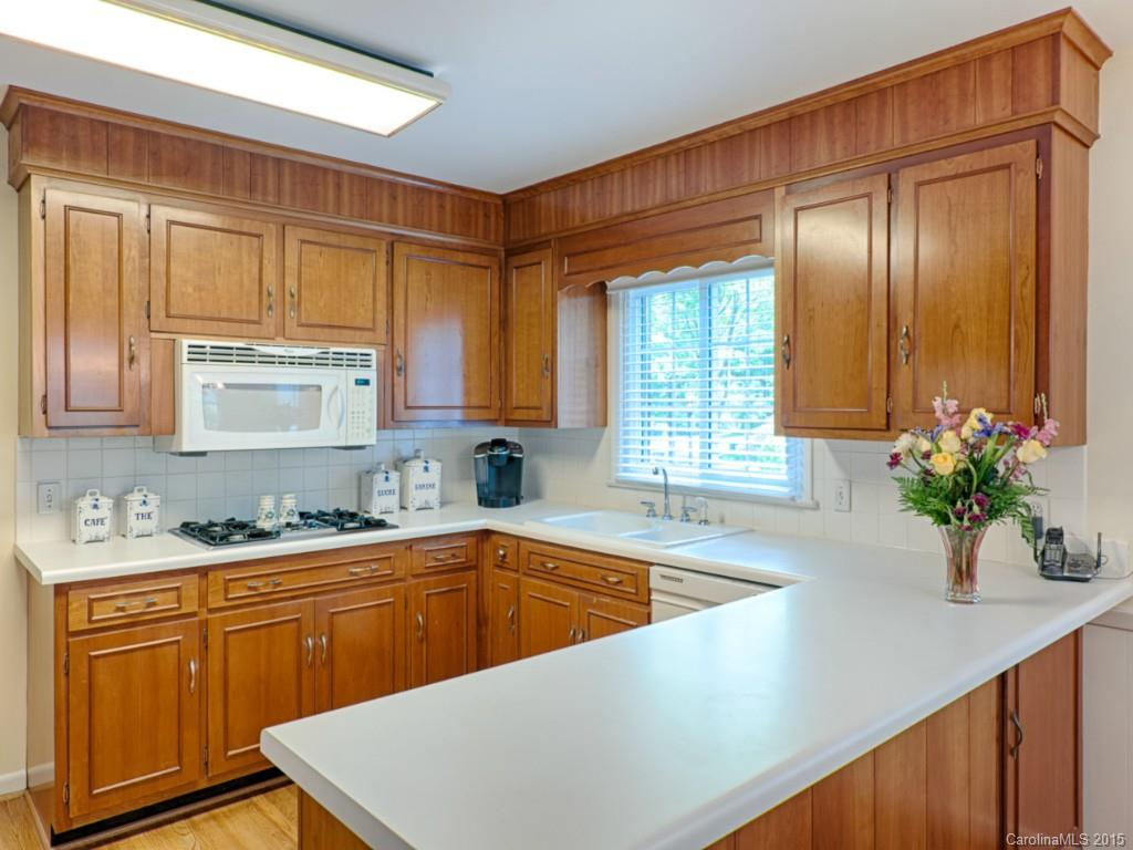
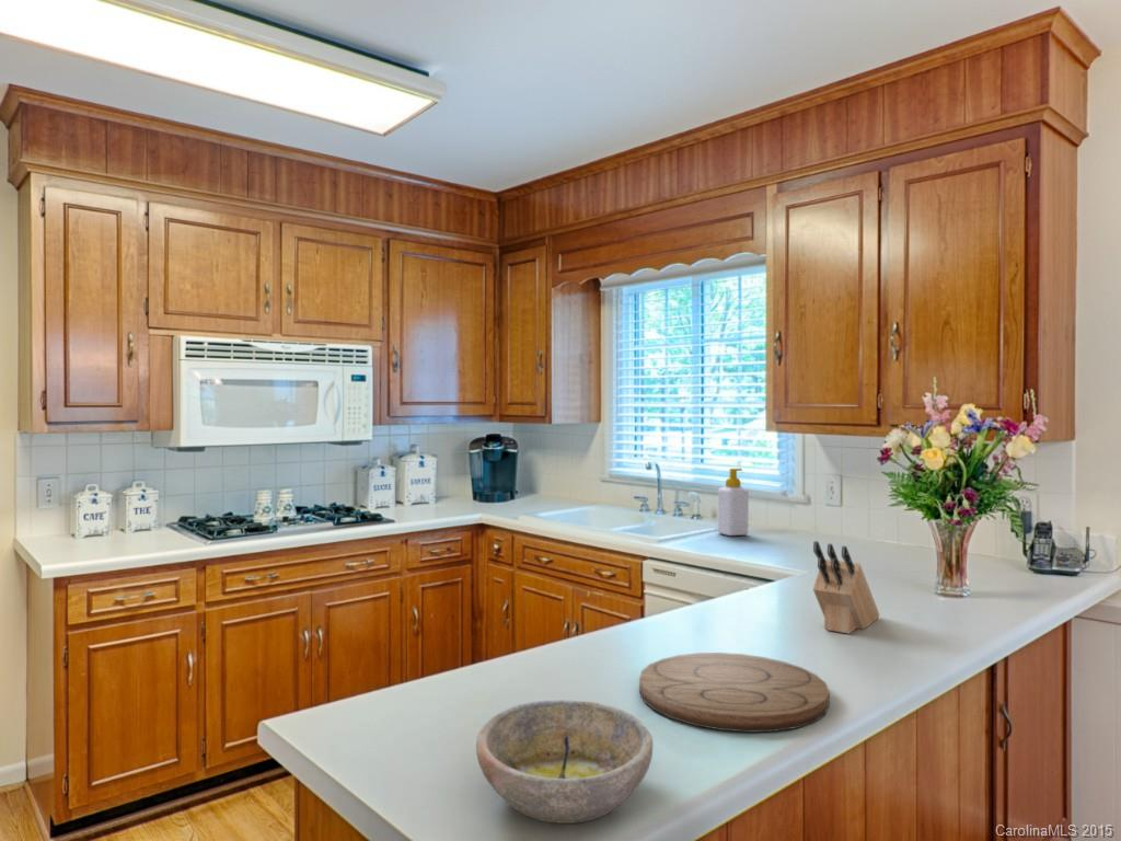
+ soap bottle (732, 500)
+ bowl (564, 764)
+ cutting board (731, 688)
+ knife block (844, 581)
